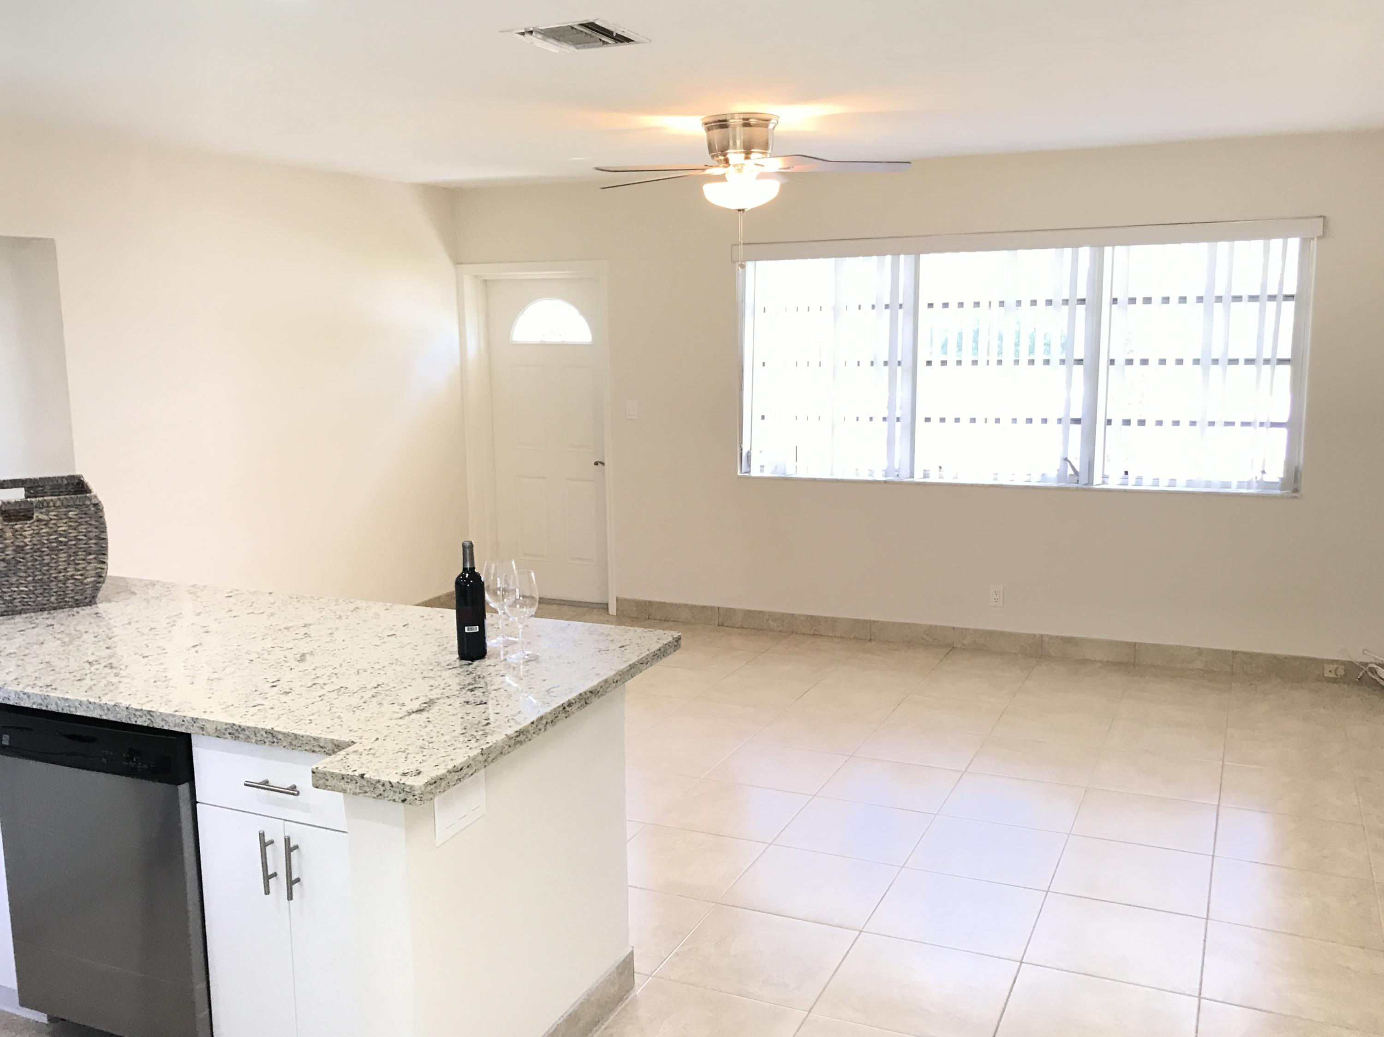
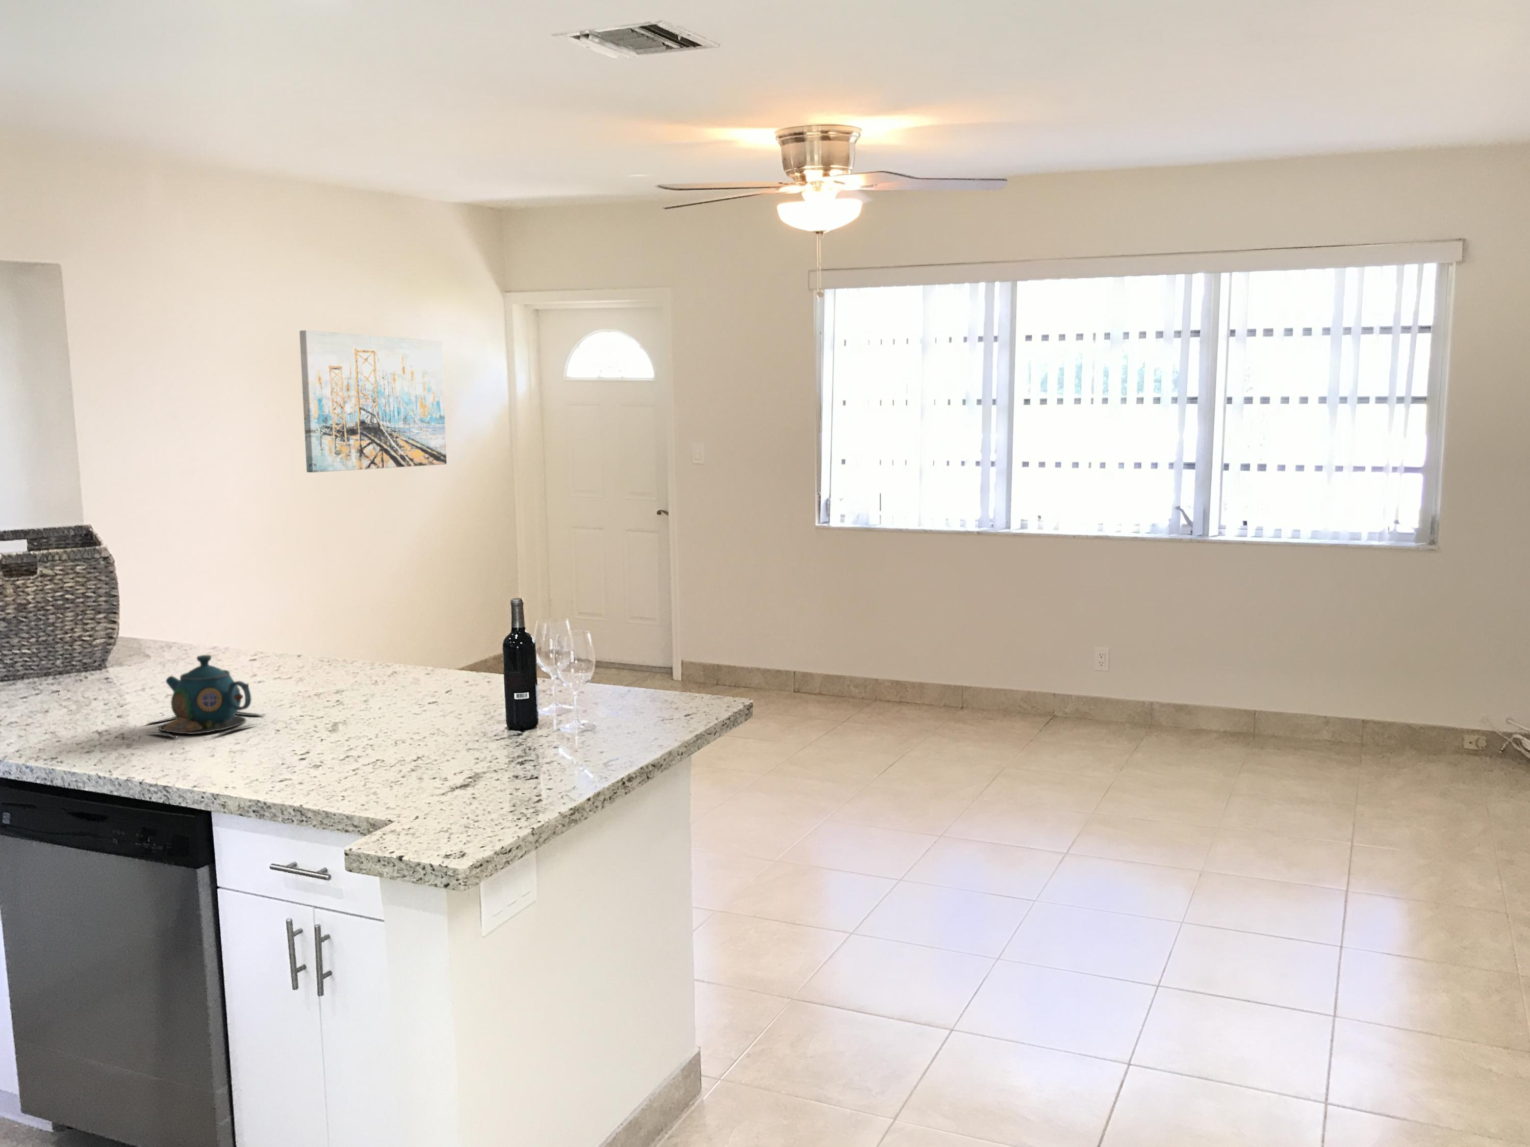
+ teapot (204, 690)
+ wall art (378, 402)
